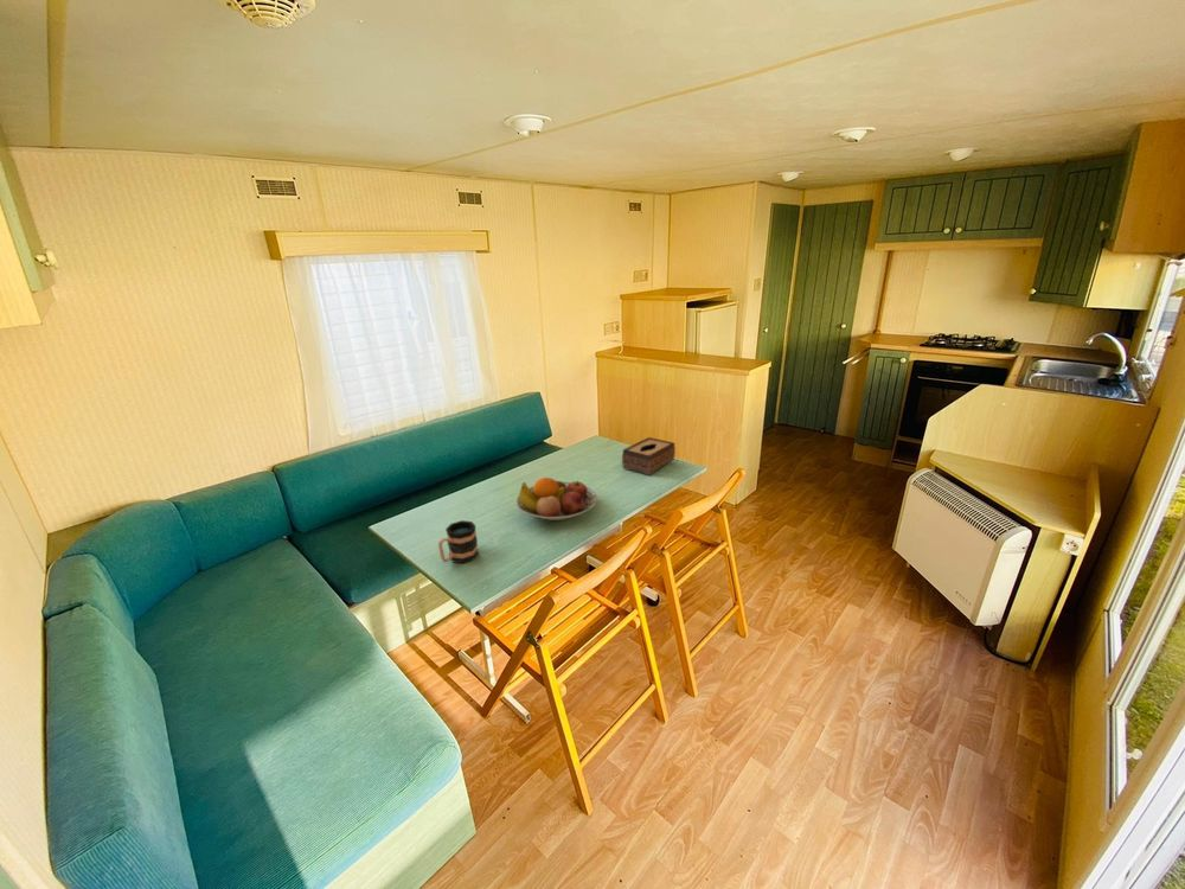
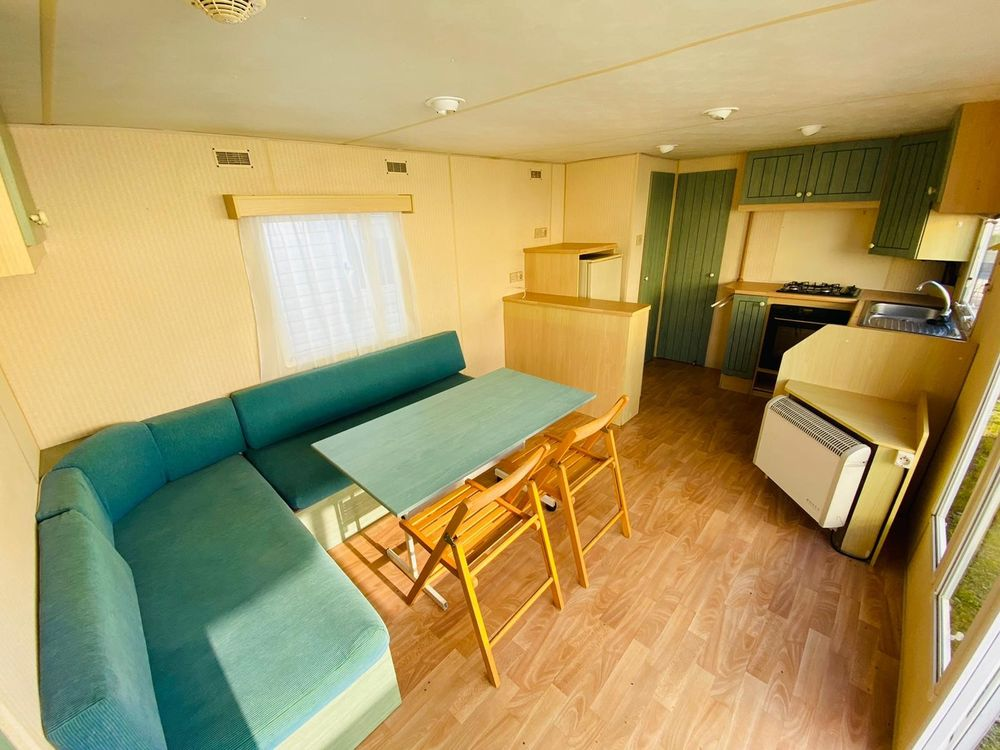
- mug (457, 544)
- fruit bowl (556, 495)
- tissue box (648, 455)
